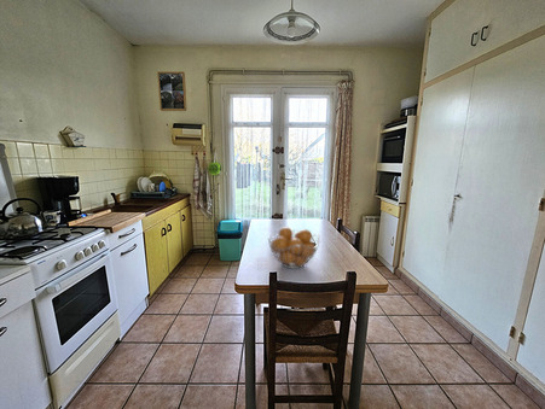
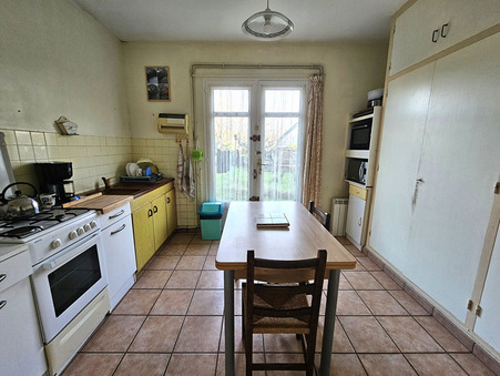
- fruit basket (292, 246)
